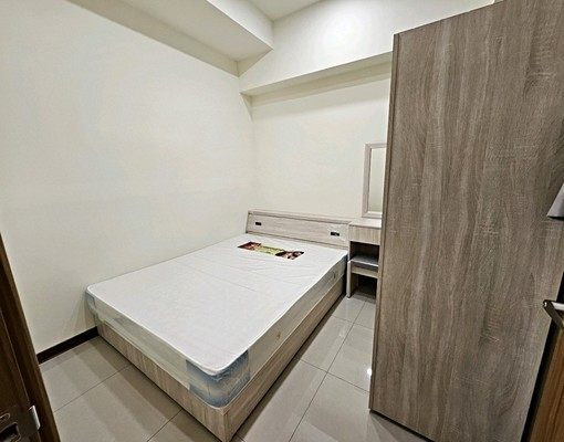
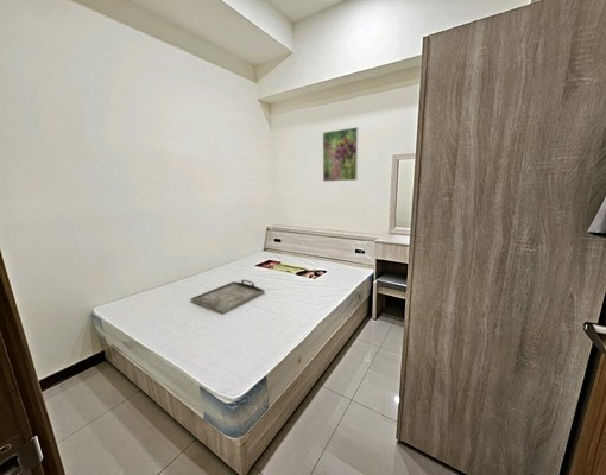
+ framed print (339, 156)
+ serving tray (228, 292)
